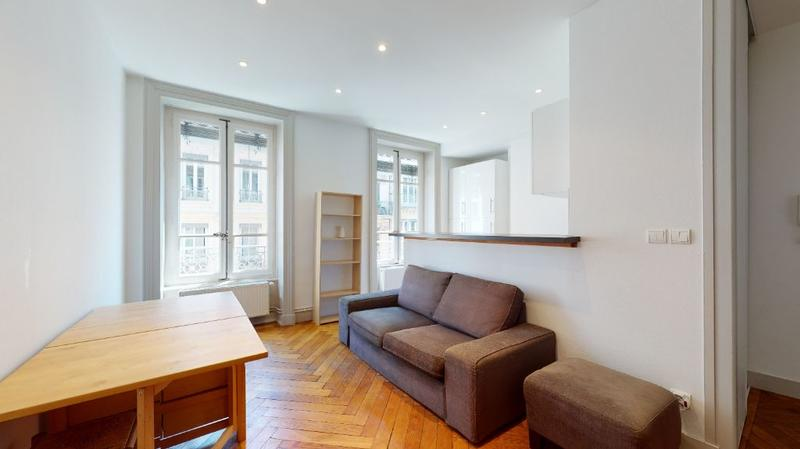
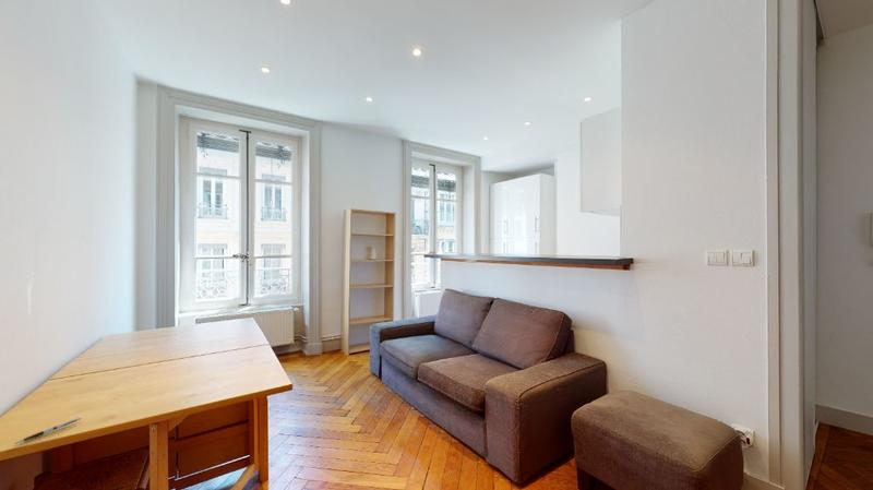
+ pen (49, 430)
